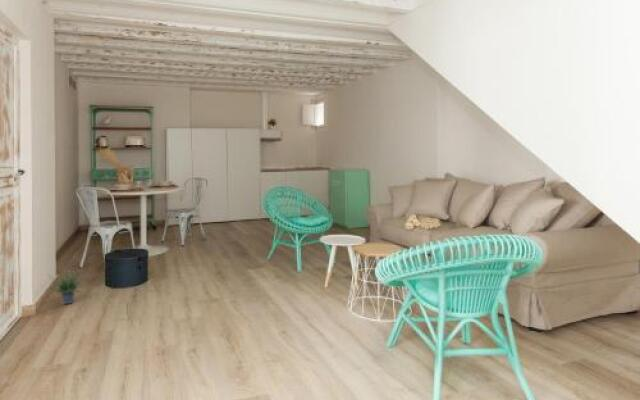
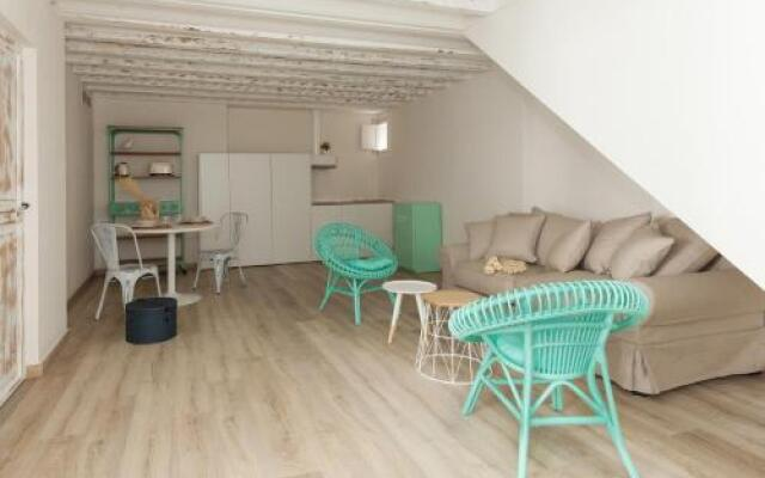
- potted plant (65, 283)
